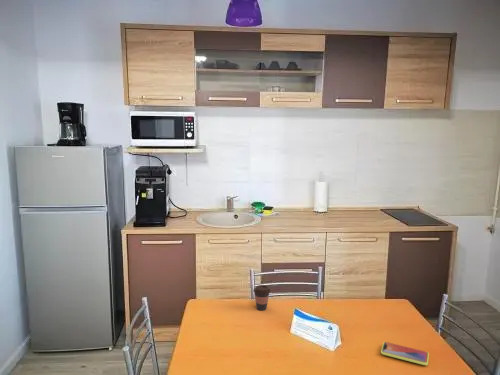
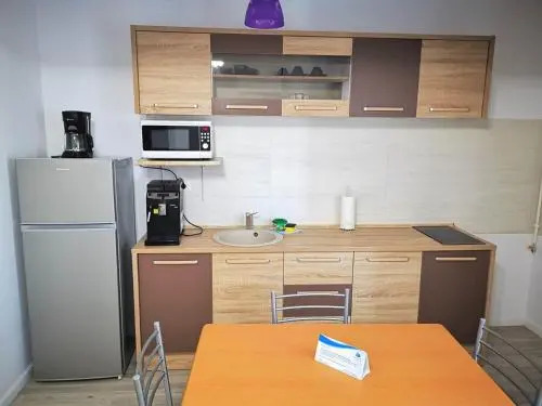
- smartphone (404, 353)
- coffee cup (261, 298)
